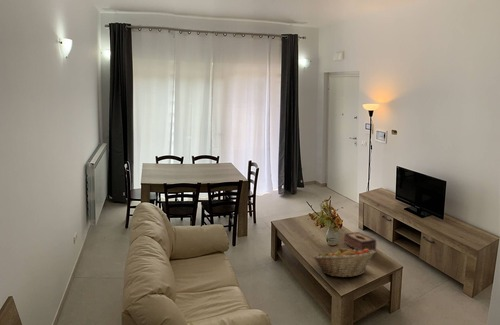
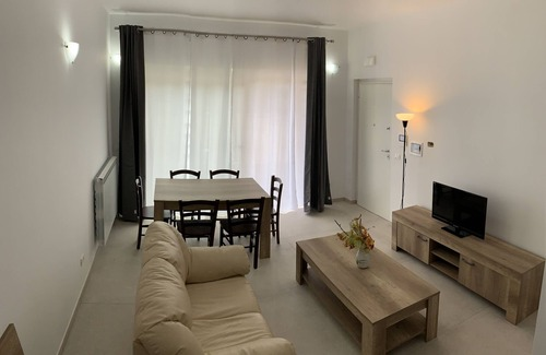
- fruit basket (344, 259)
- tissue box (359, 242)
